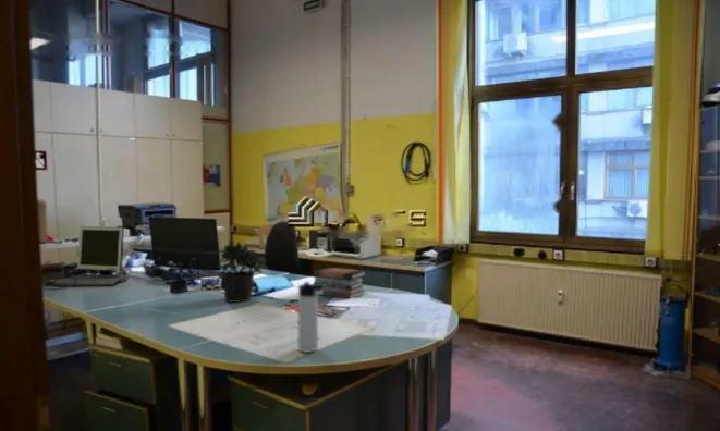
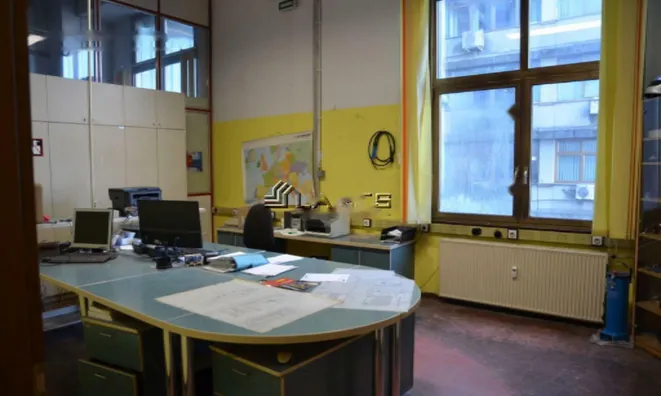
- thermos bottle (312, 316)
- potted plant (235, 269)
- book stack (339, 282)
